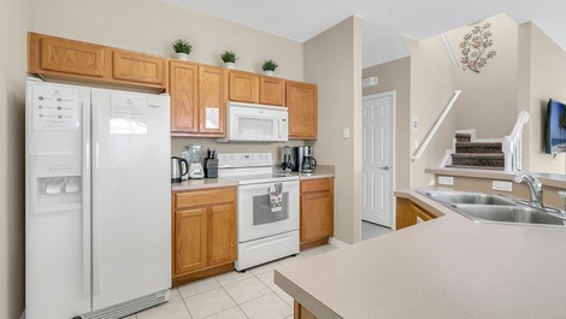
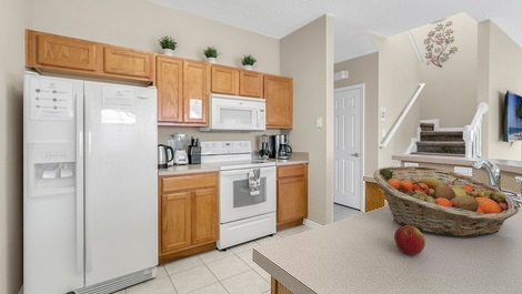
+ fruit basket (438, 195)
+ apple (409, 240)
